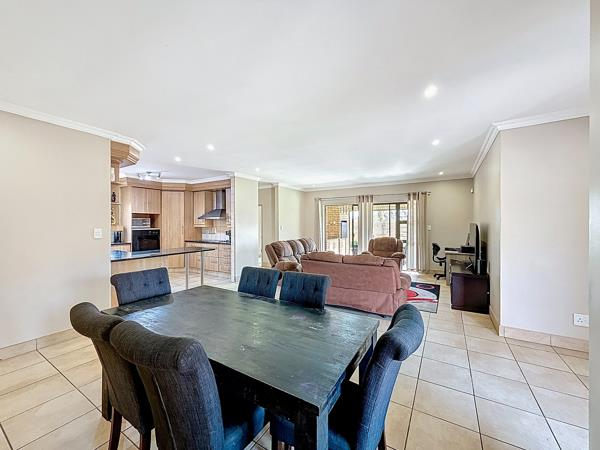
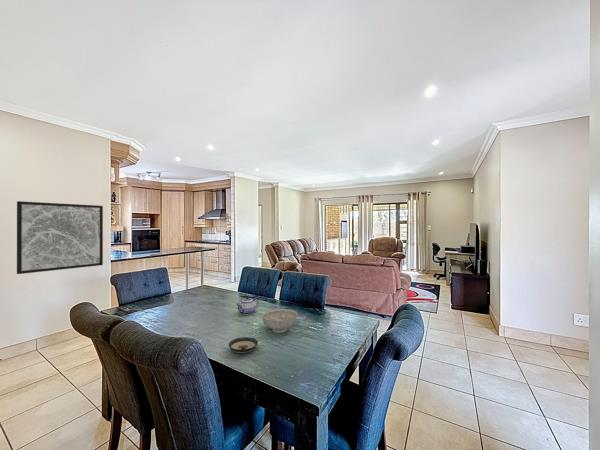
+ wall art (64, 236)
+ decorative bowl (279, 322)
+ saucer (243, 346)
+ teapot (247, 305)
